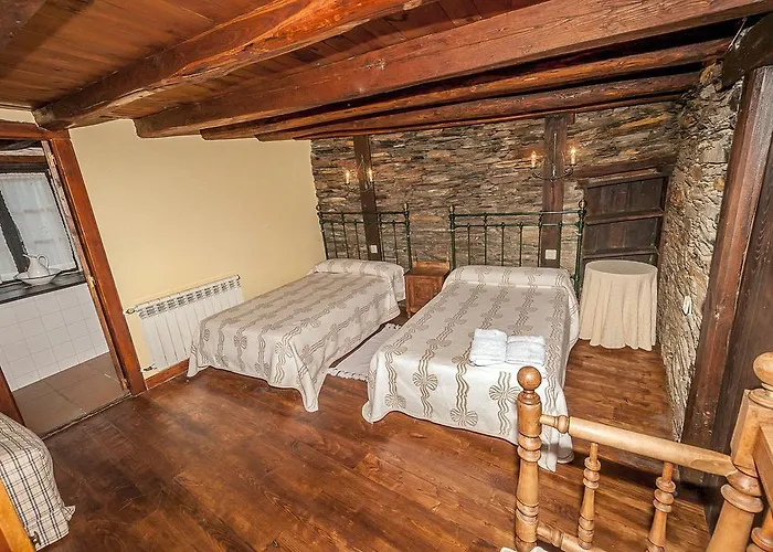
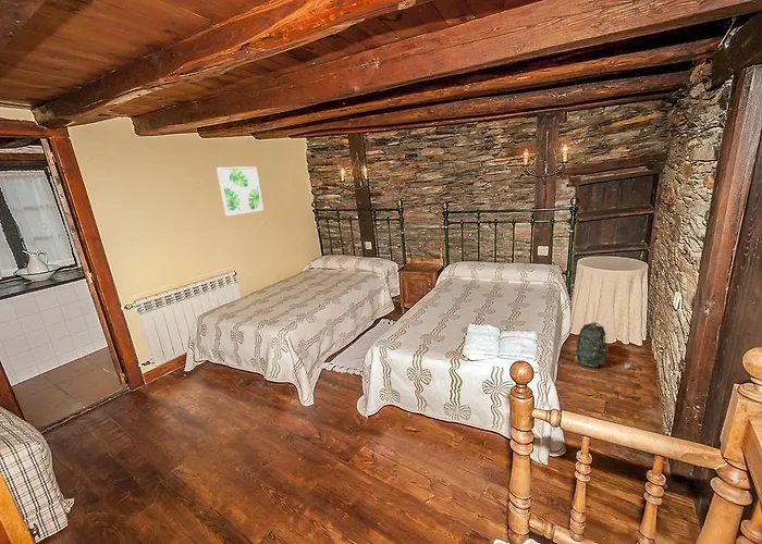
+ backpack (599, 341)
+ wall art (241, 190)
